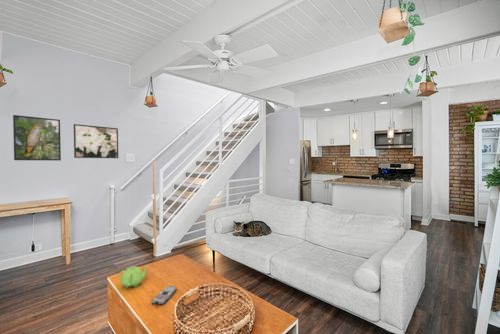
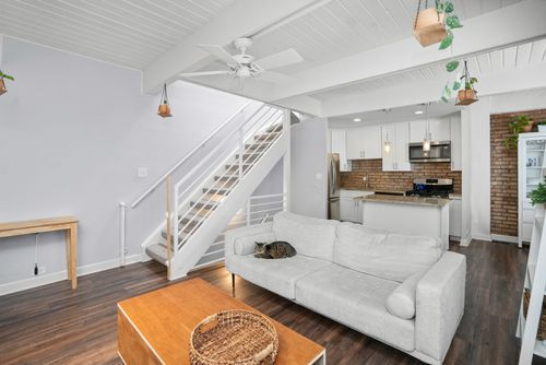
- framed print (38, 139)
- teapot (134, 275)
- remote control (165, 294)
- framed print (97, 142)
